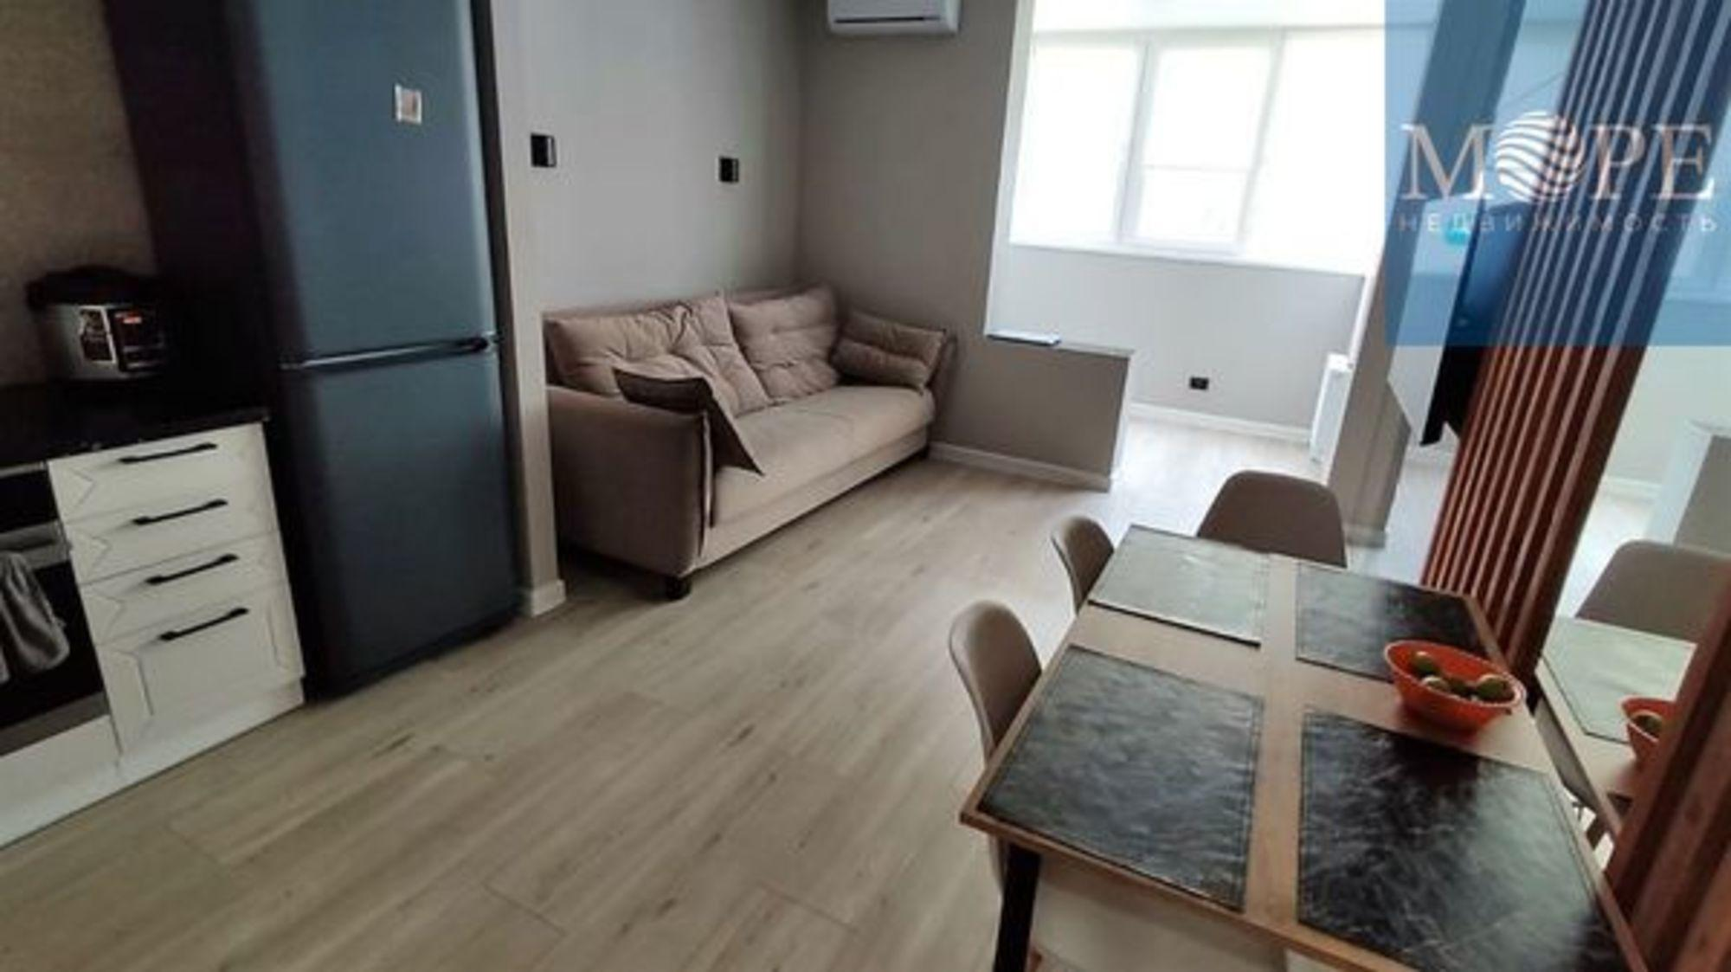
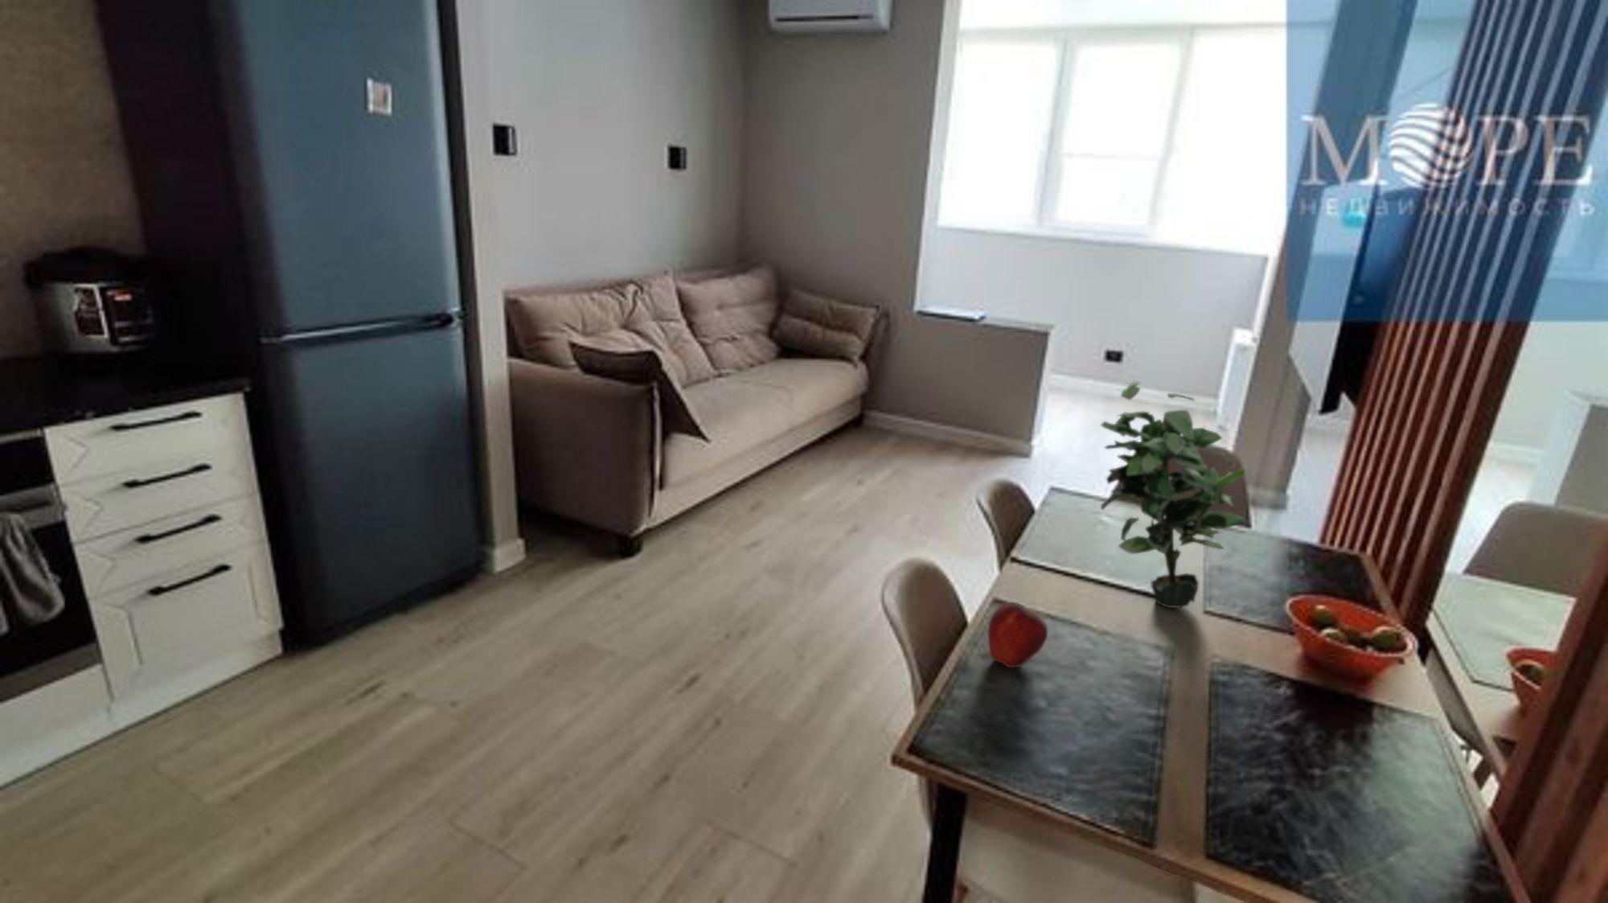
+ potted plant (1161, 500)
+ apple (1017, 634)
